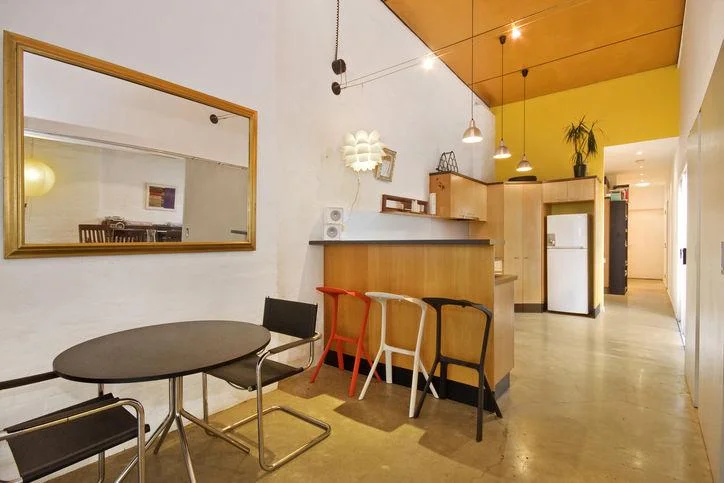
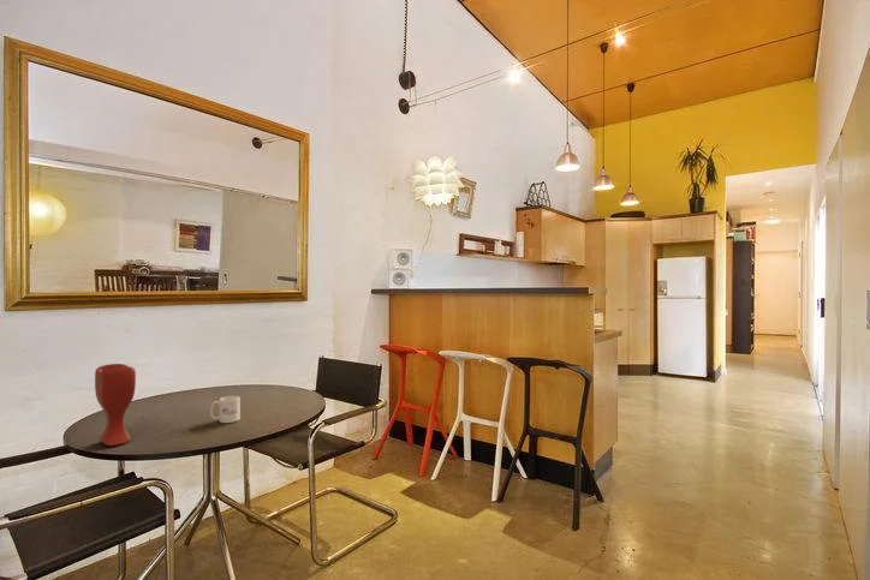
+ vase (114, 403)
+ mug (225, 409)
